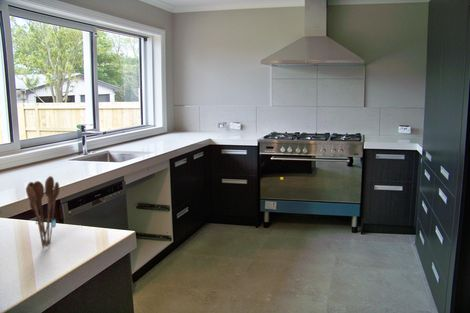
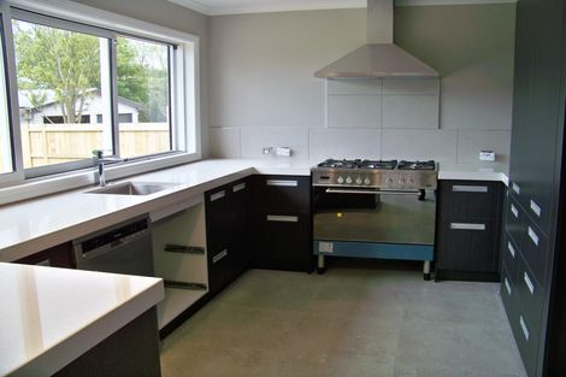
- utensil holder (42, 211)
